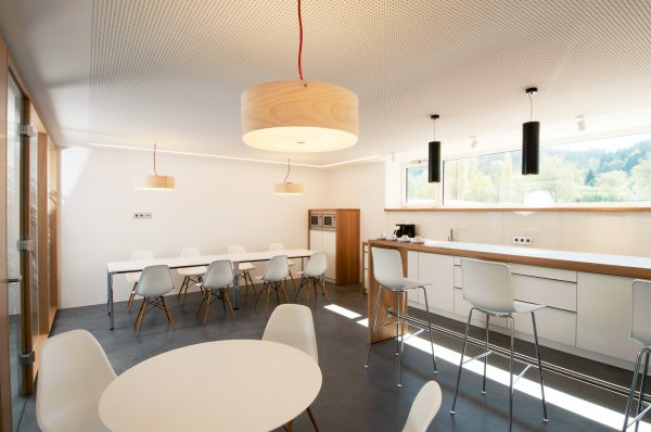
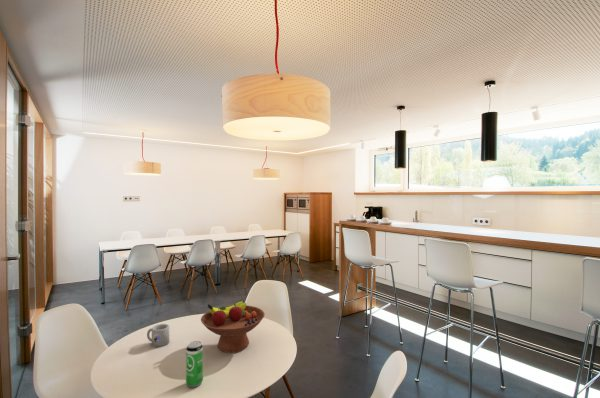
+ fruit bowl (233, 324)
+ mug (157, 334)
+ beverage can (194, 363)
